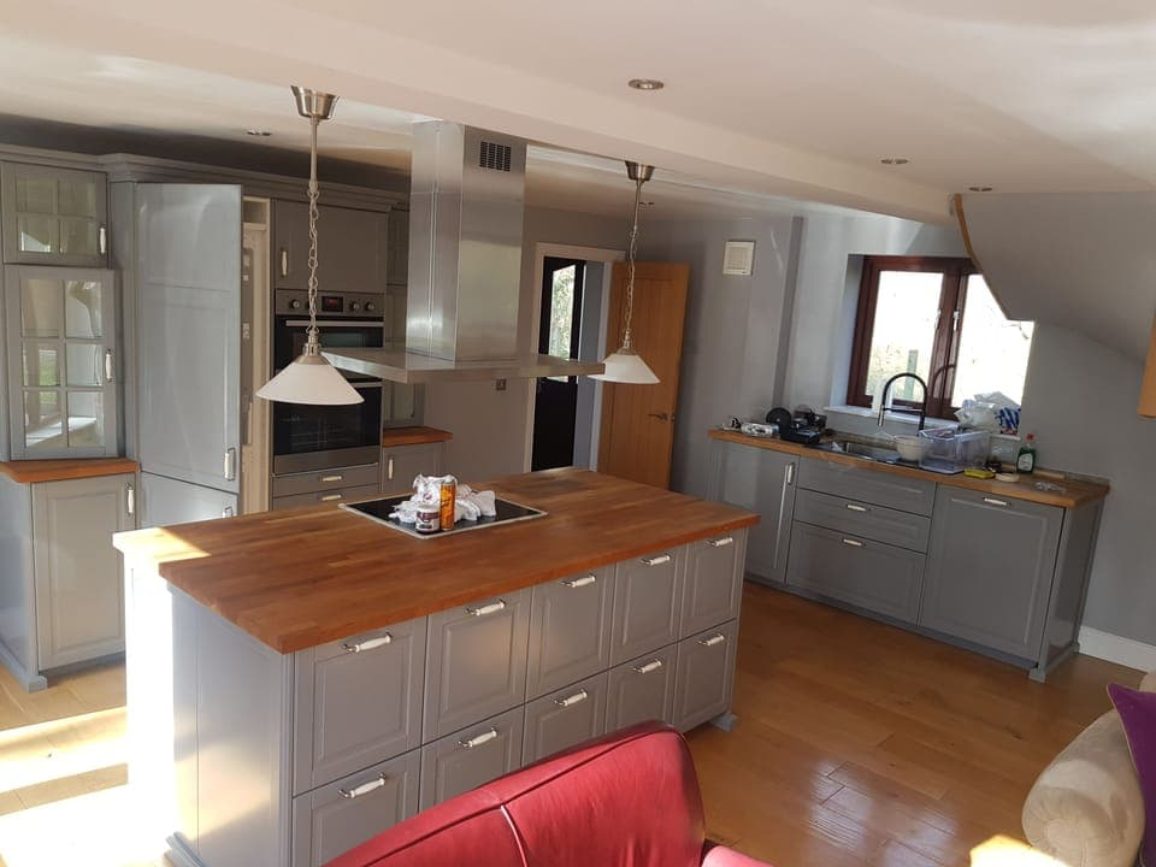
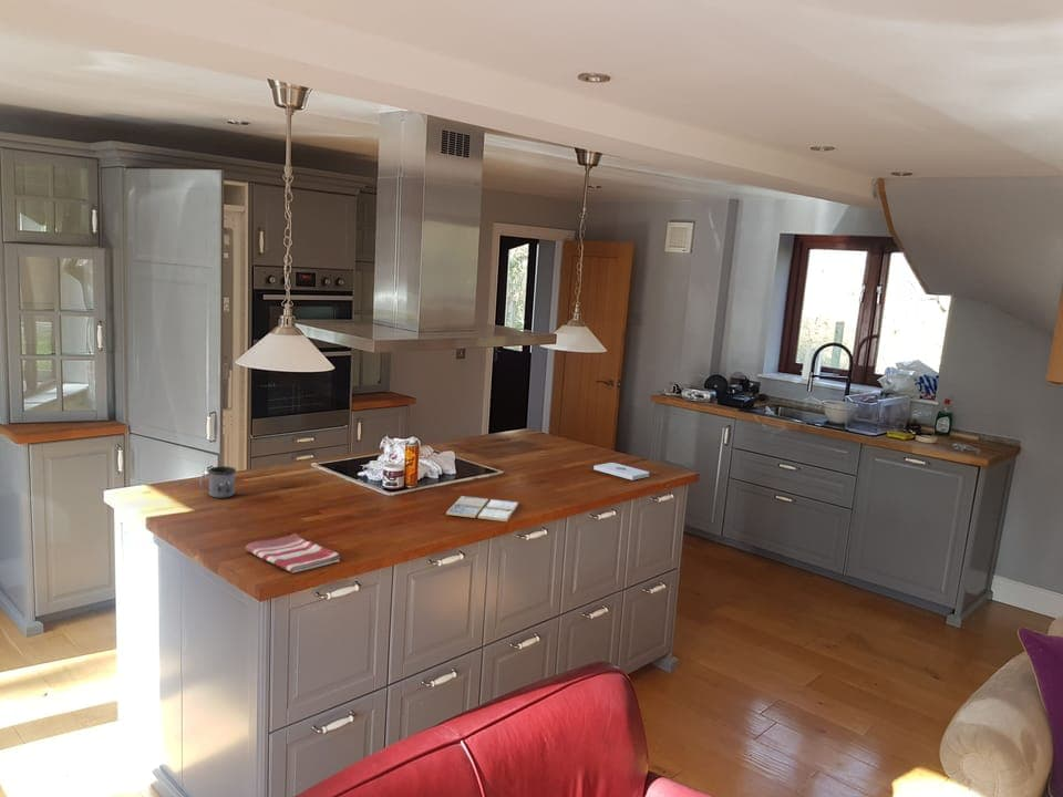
+ mug (217, 482)
+ dish towel (292, 551)
+ drink coaster (484, 508)
+ notepad (621, 470)
